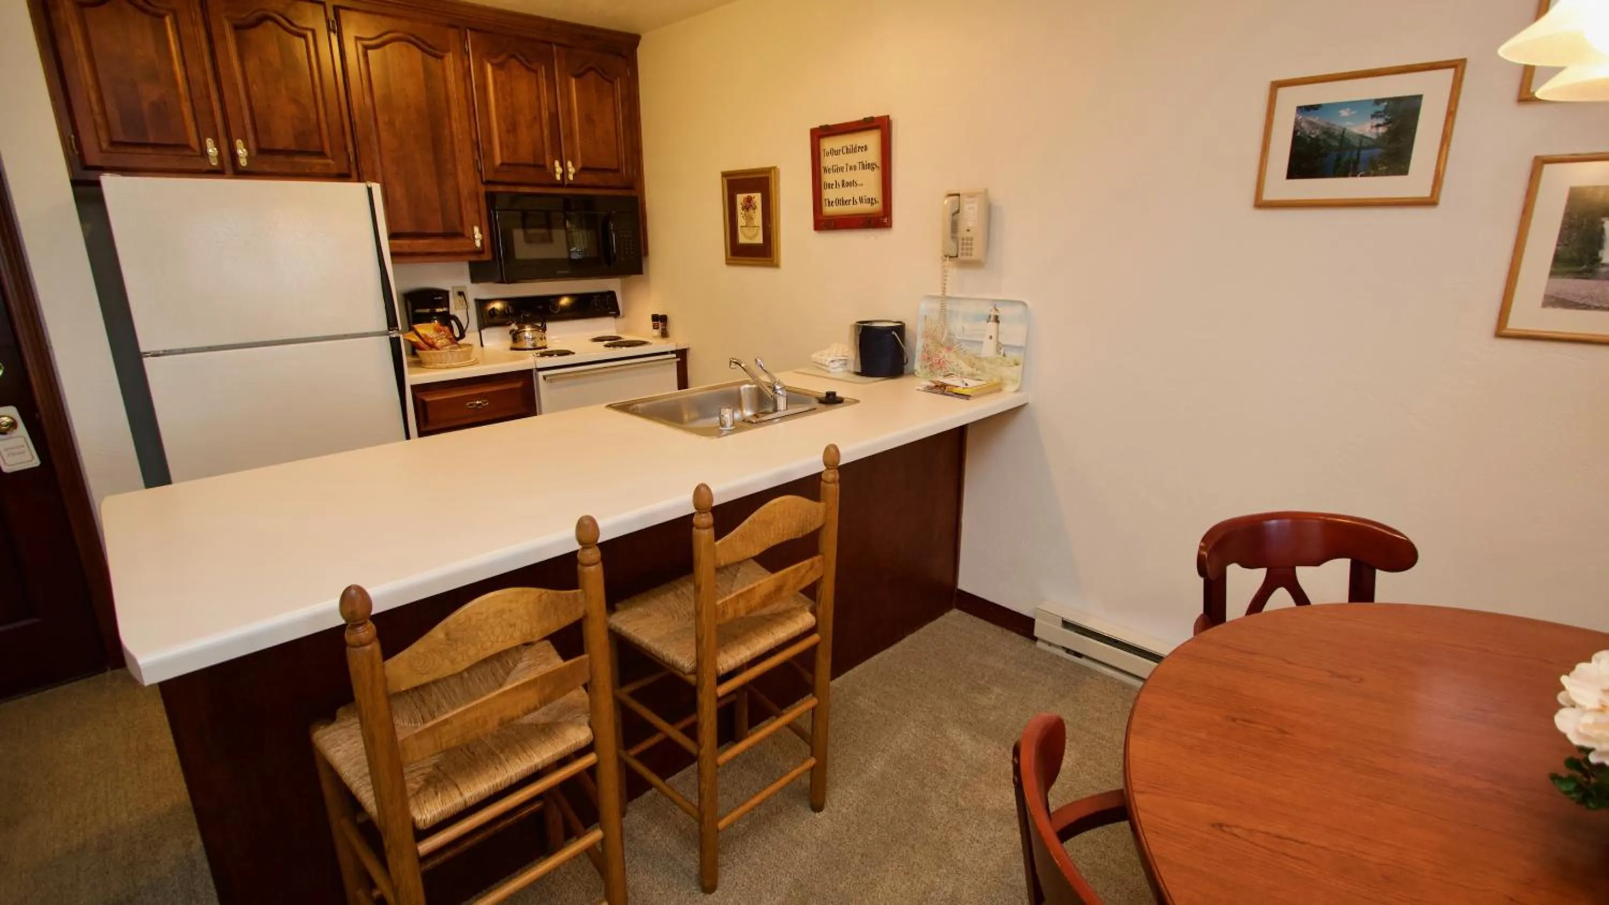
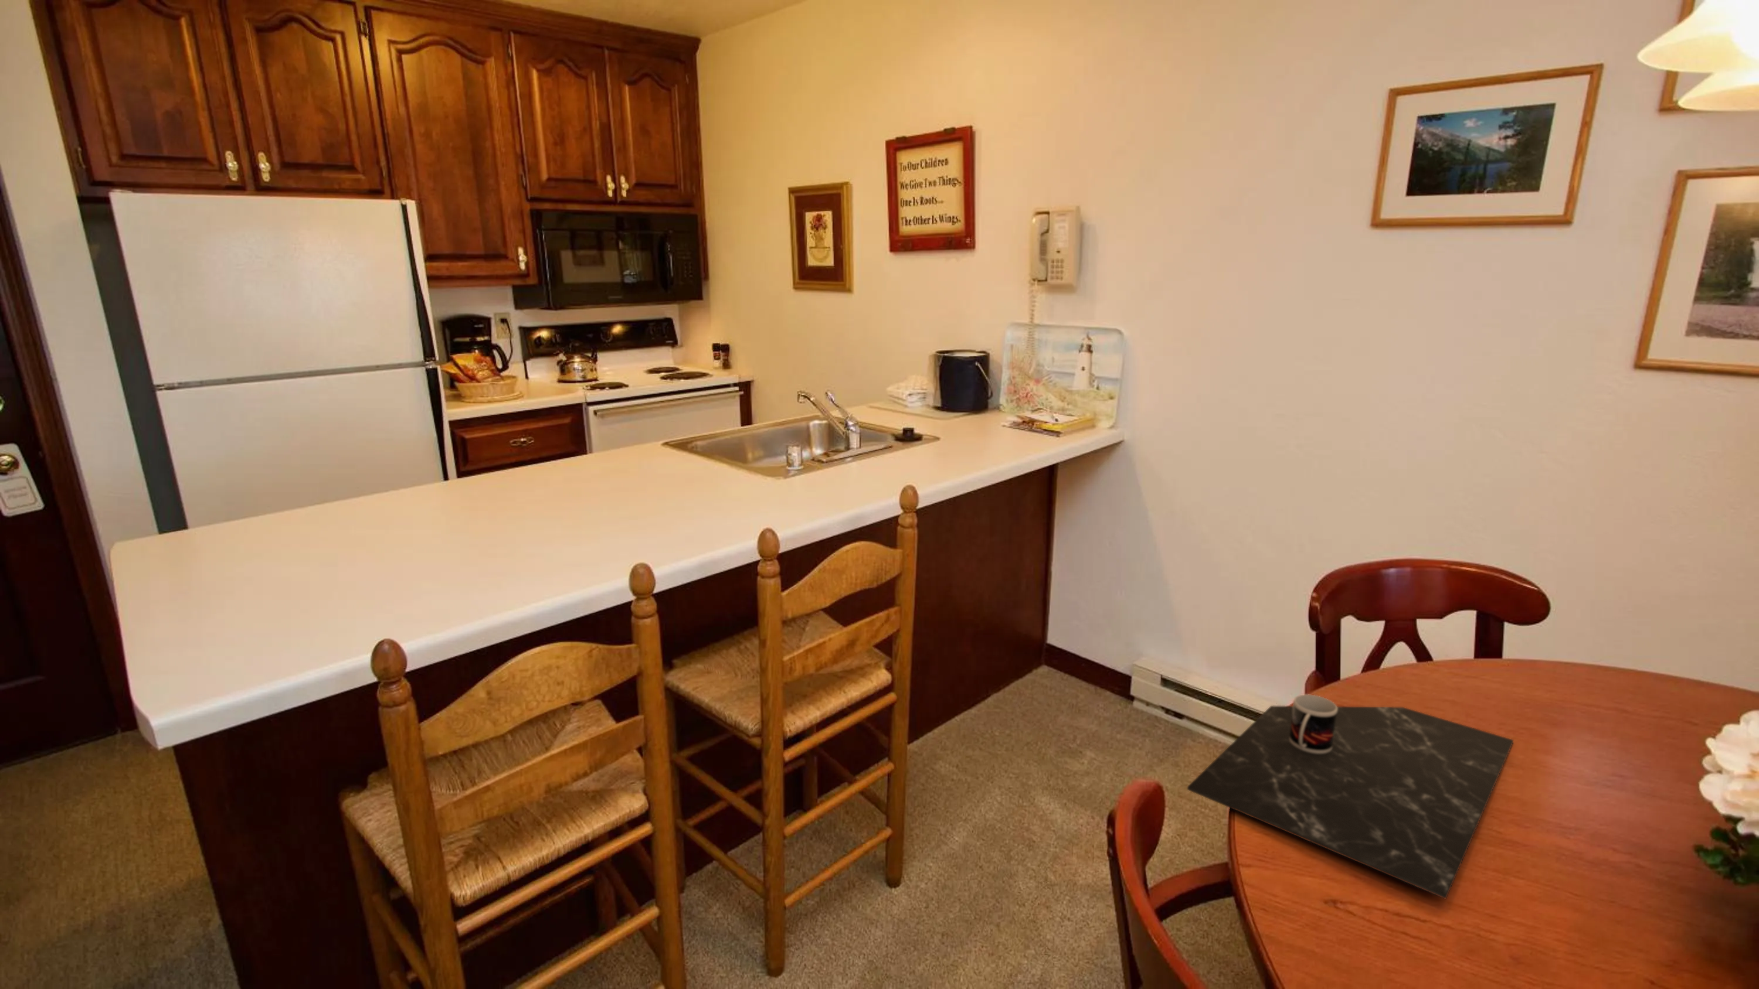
+ placemat (1360, 743)
